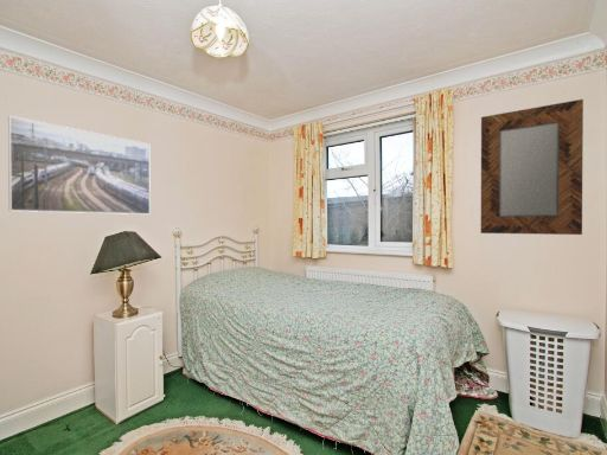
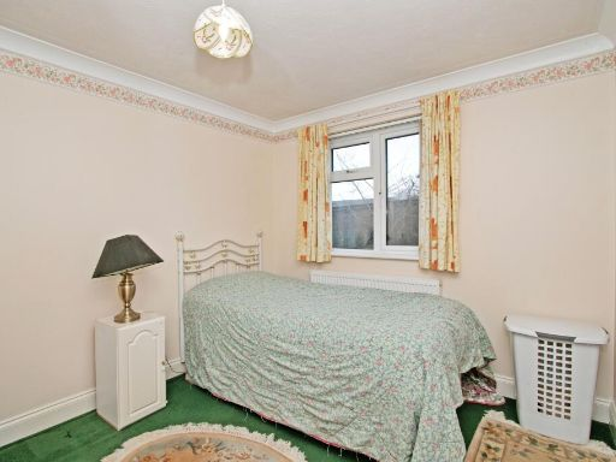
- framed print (89, 172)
- home mirror (528, 171)
